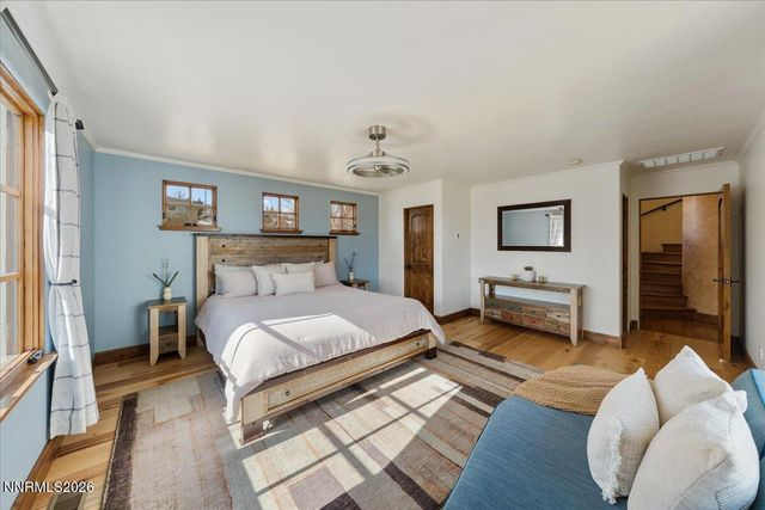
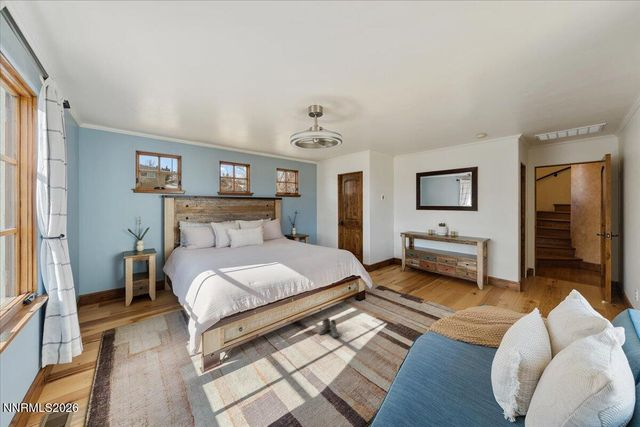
+ boots (328, 327)
